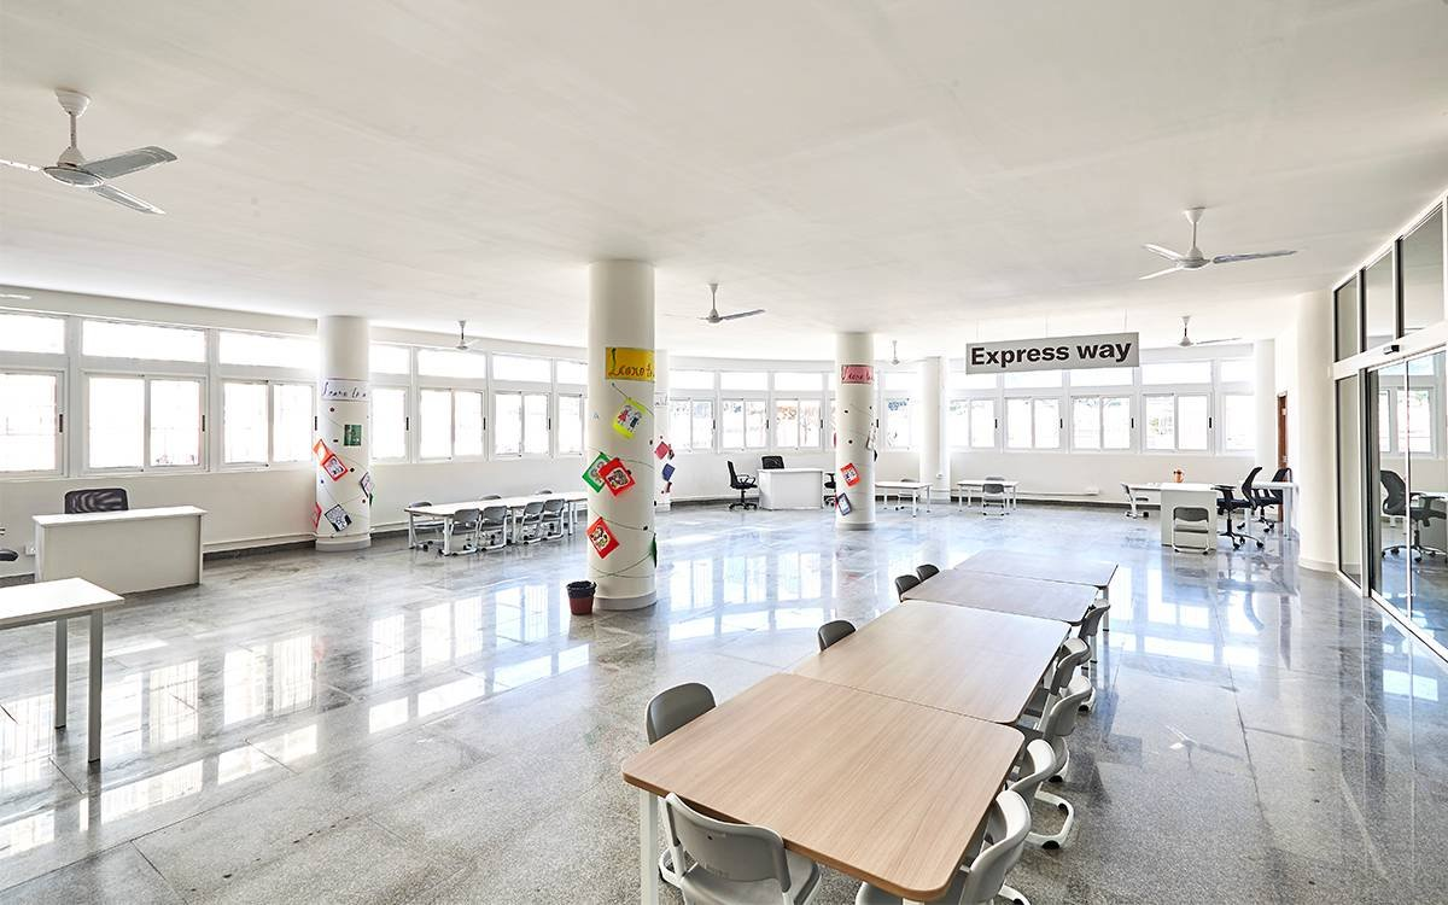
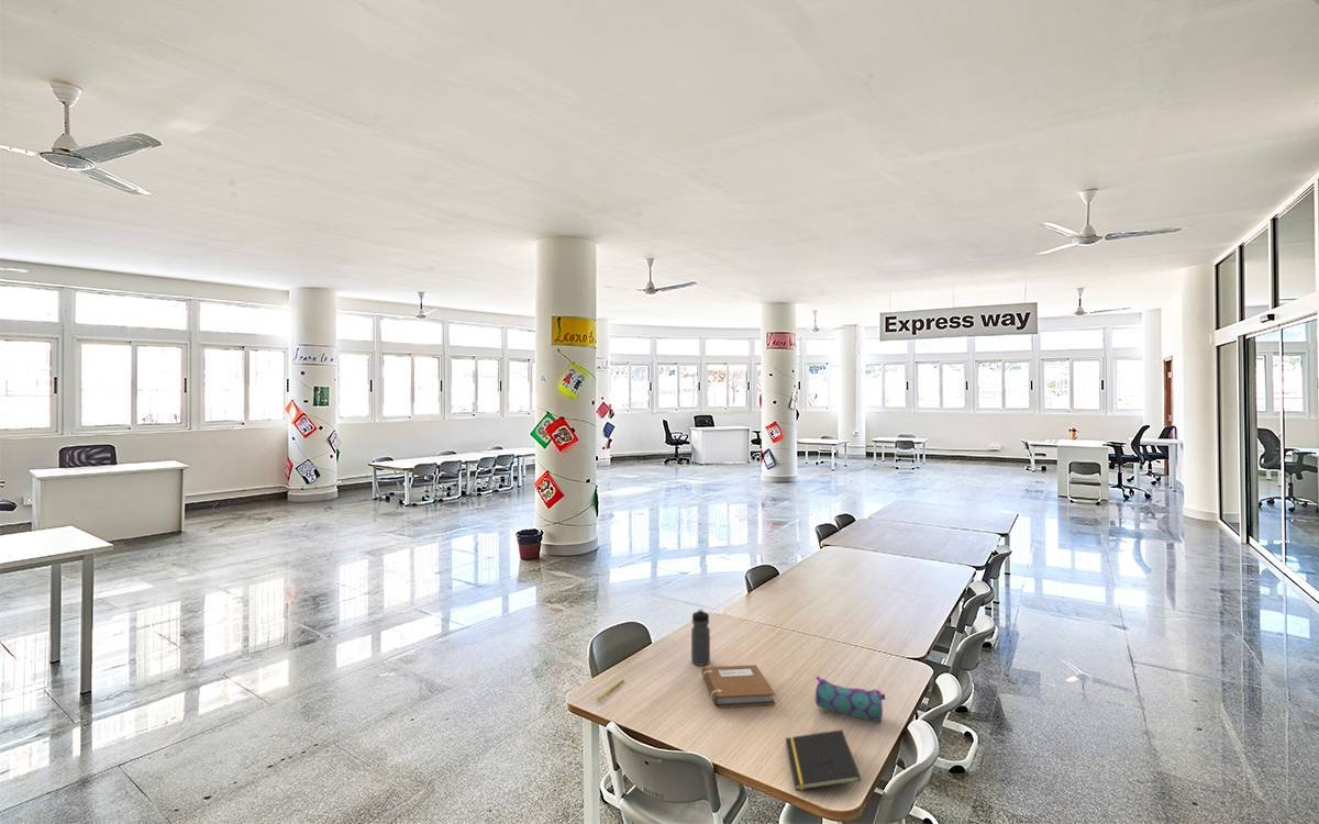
+ pencil case (849, 698)
+ notebook (735, 683)
+ notepad (820, 758)
+ pencil (609, 690)
+ water bottle (700, 635)
